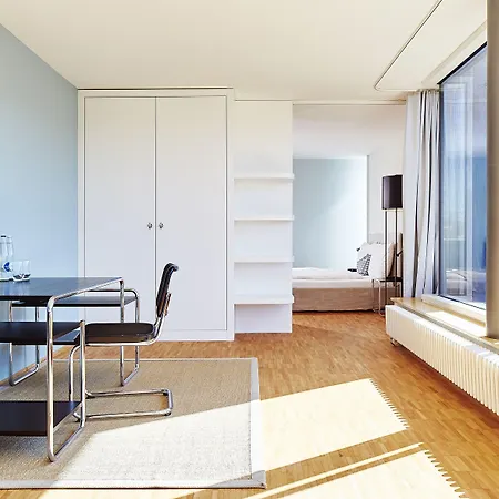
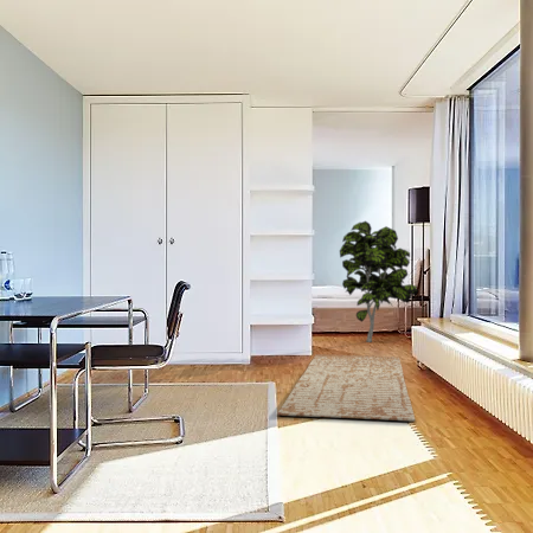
+ rug (352, 379)
+ indoor plant (375, 282)
